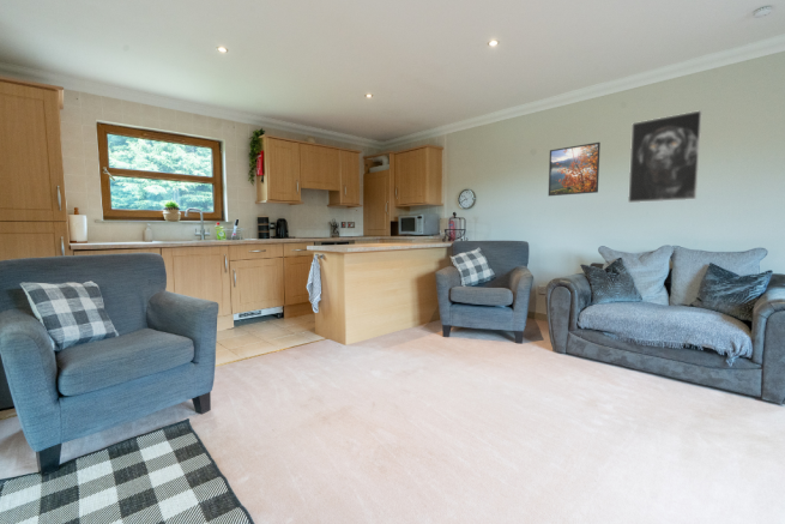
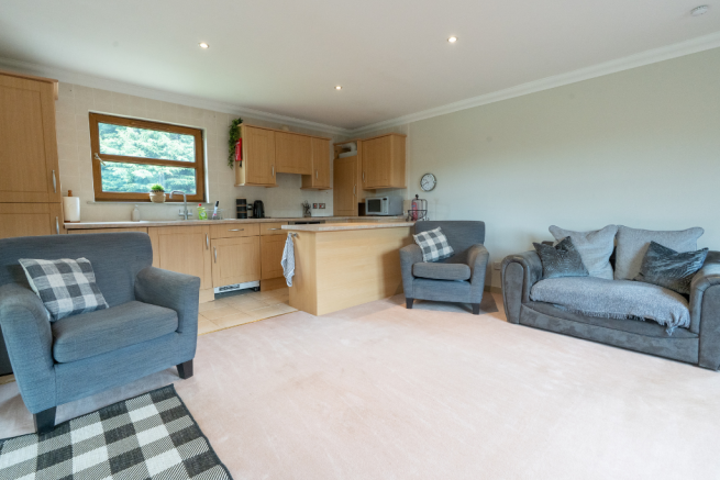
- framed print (573, 170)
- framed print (663, 159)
